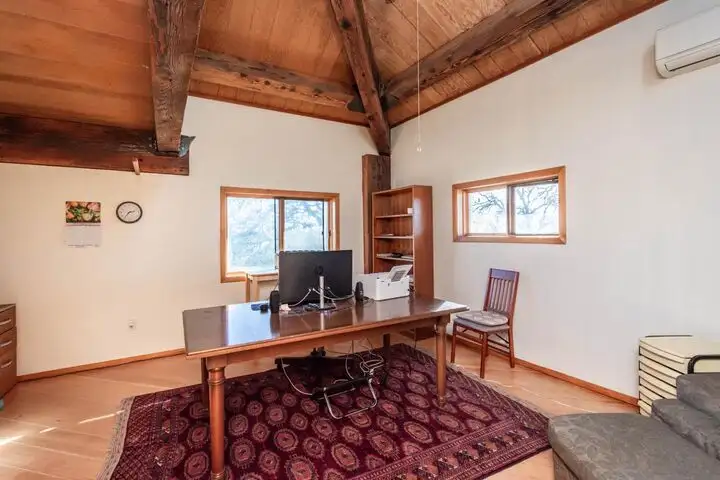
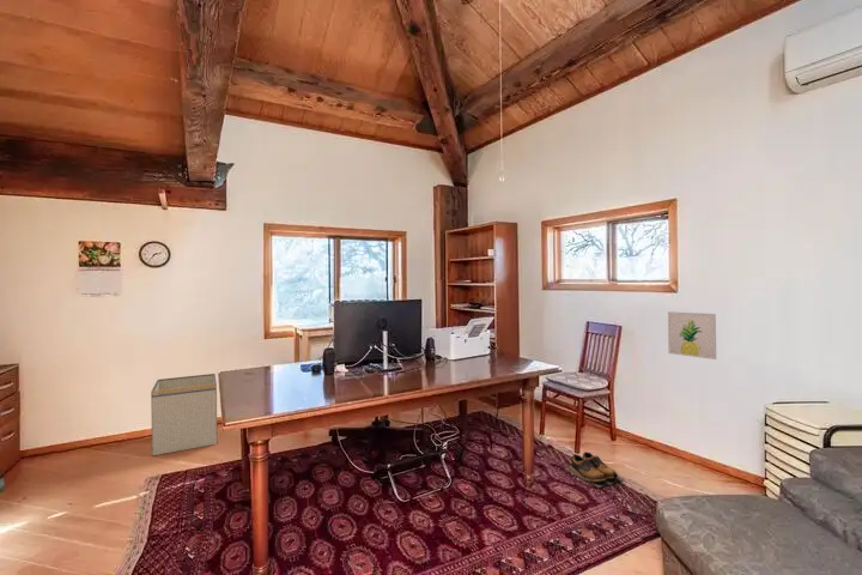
+ shoes (593, 466)
+ wall art (691, 334)
+ storage bin (186, 410)
